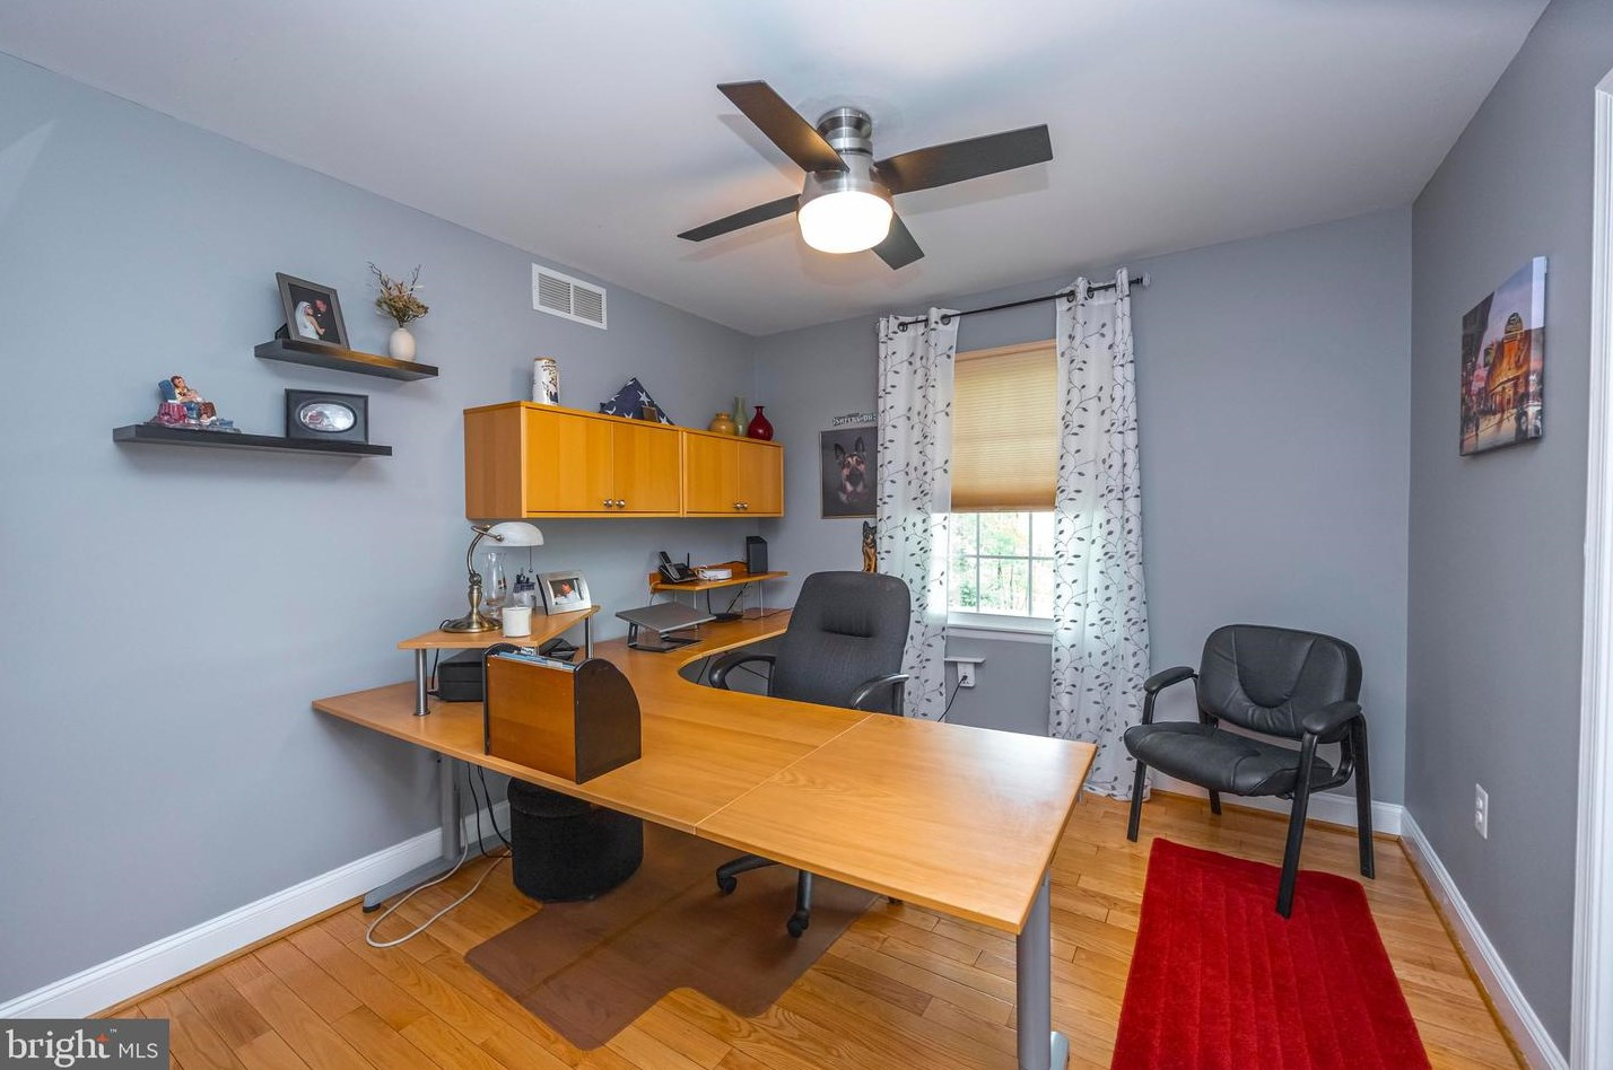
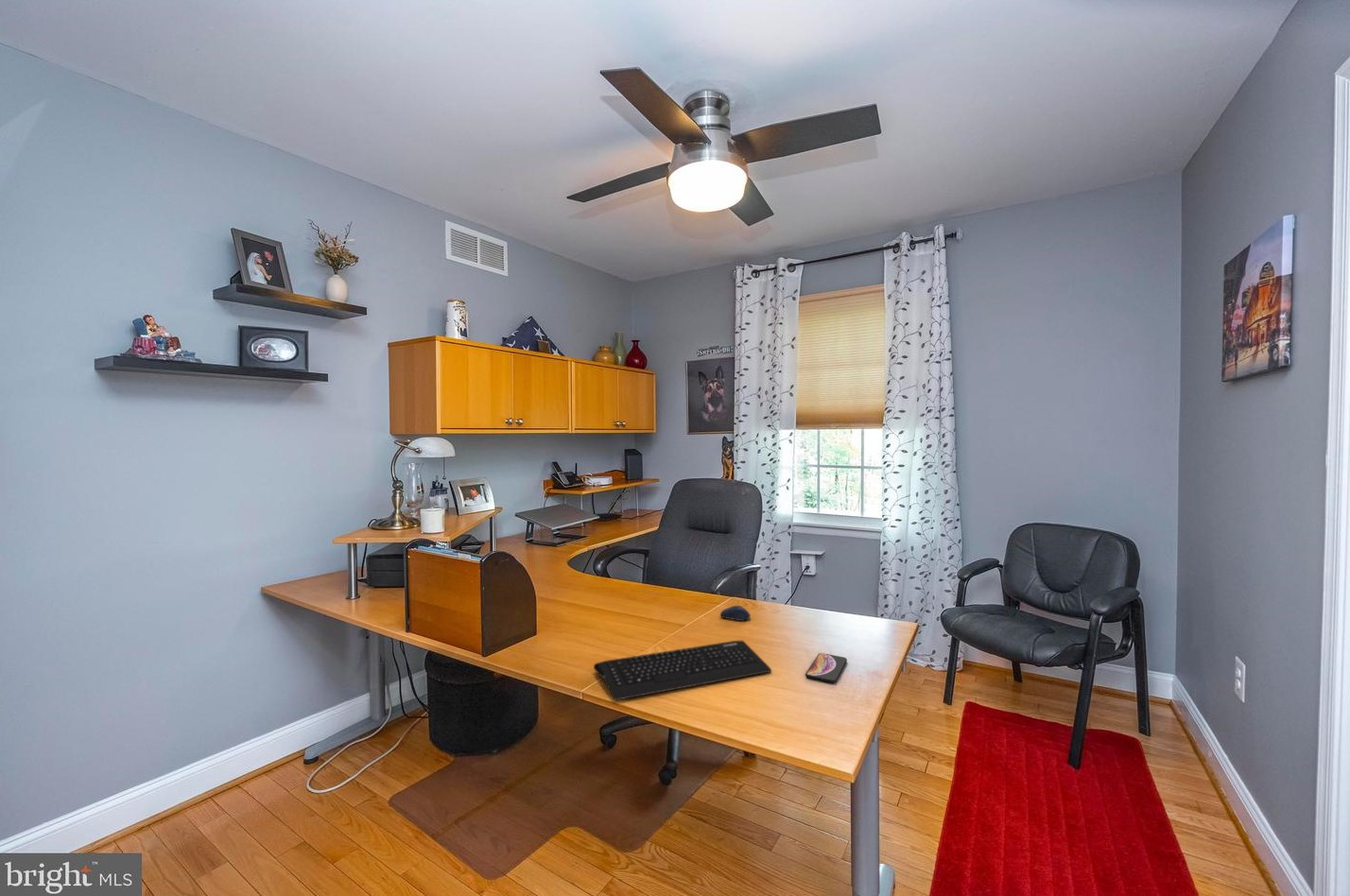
+ keyboard (684, 664)
+ smartphone (826, 666)
+ computer mouse (736, 611)
